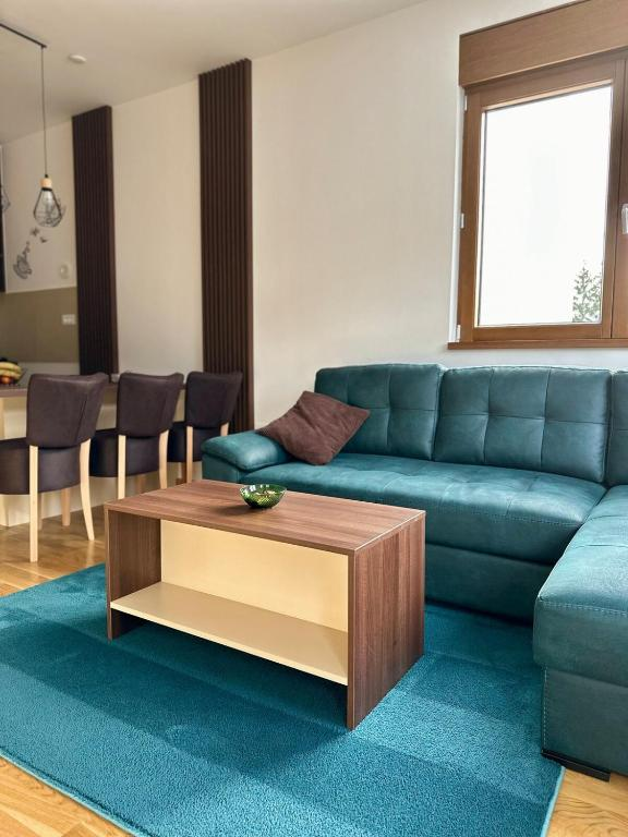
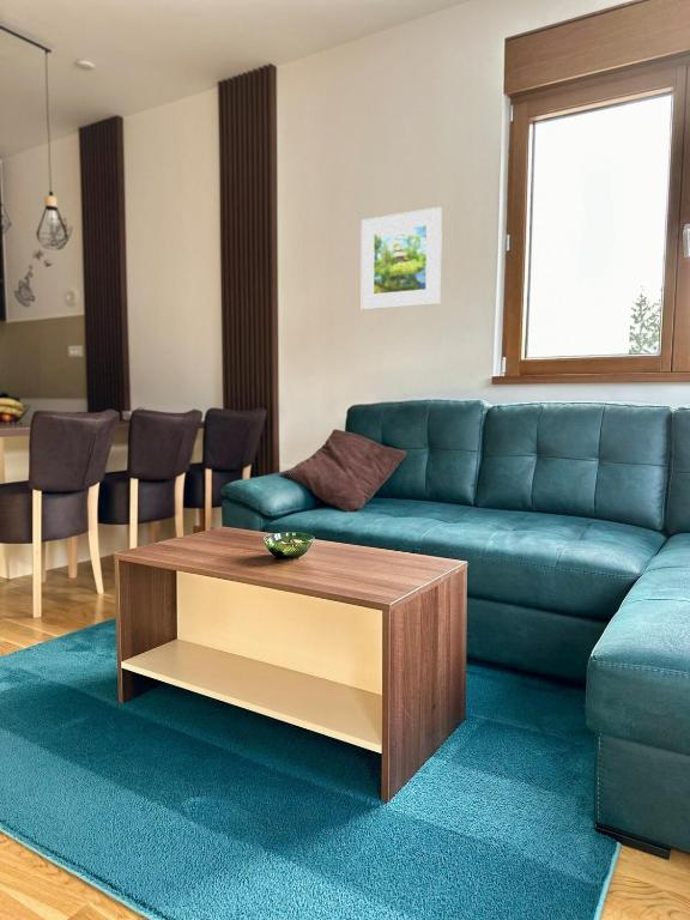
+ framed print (399, 260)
